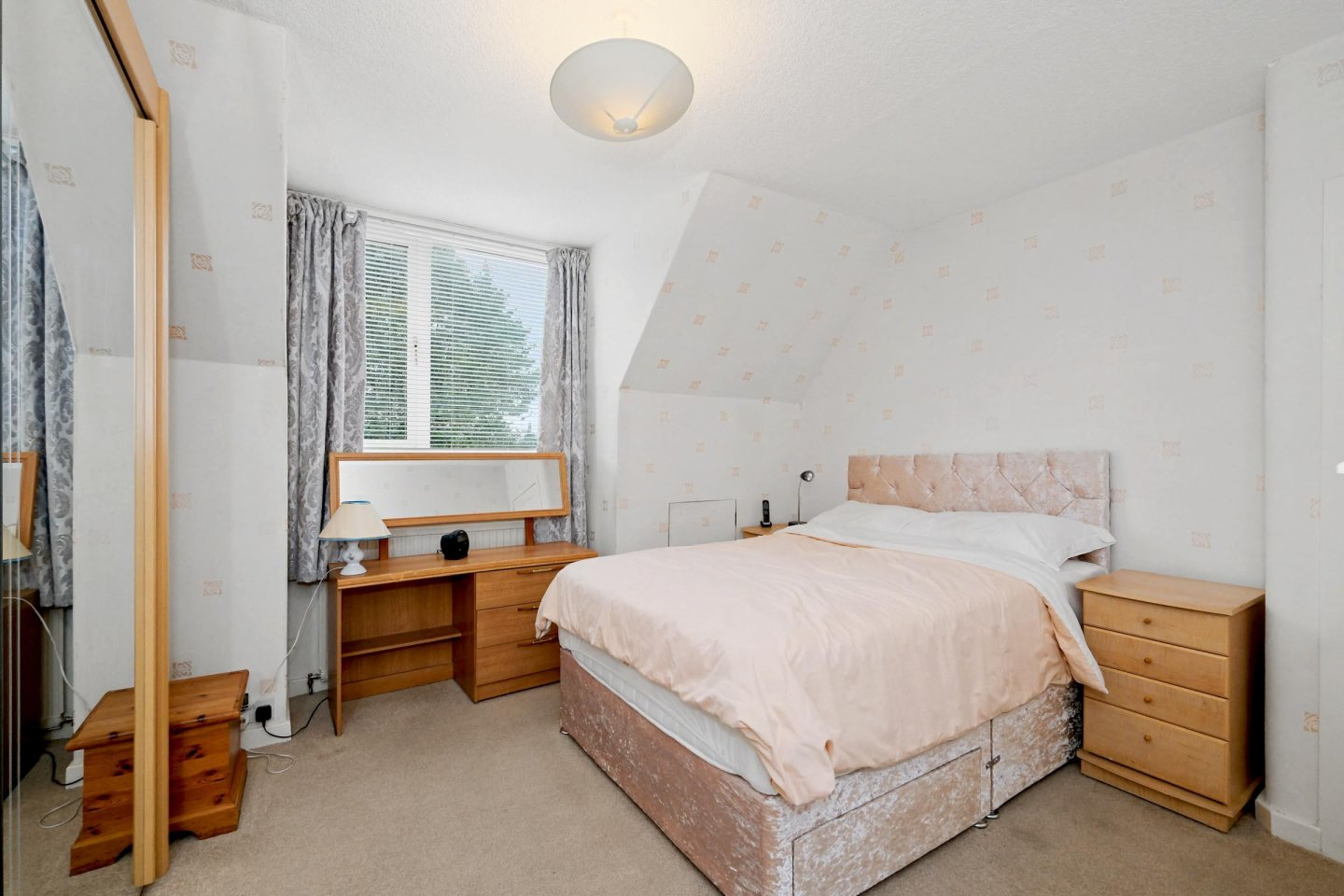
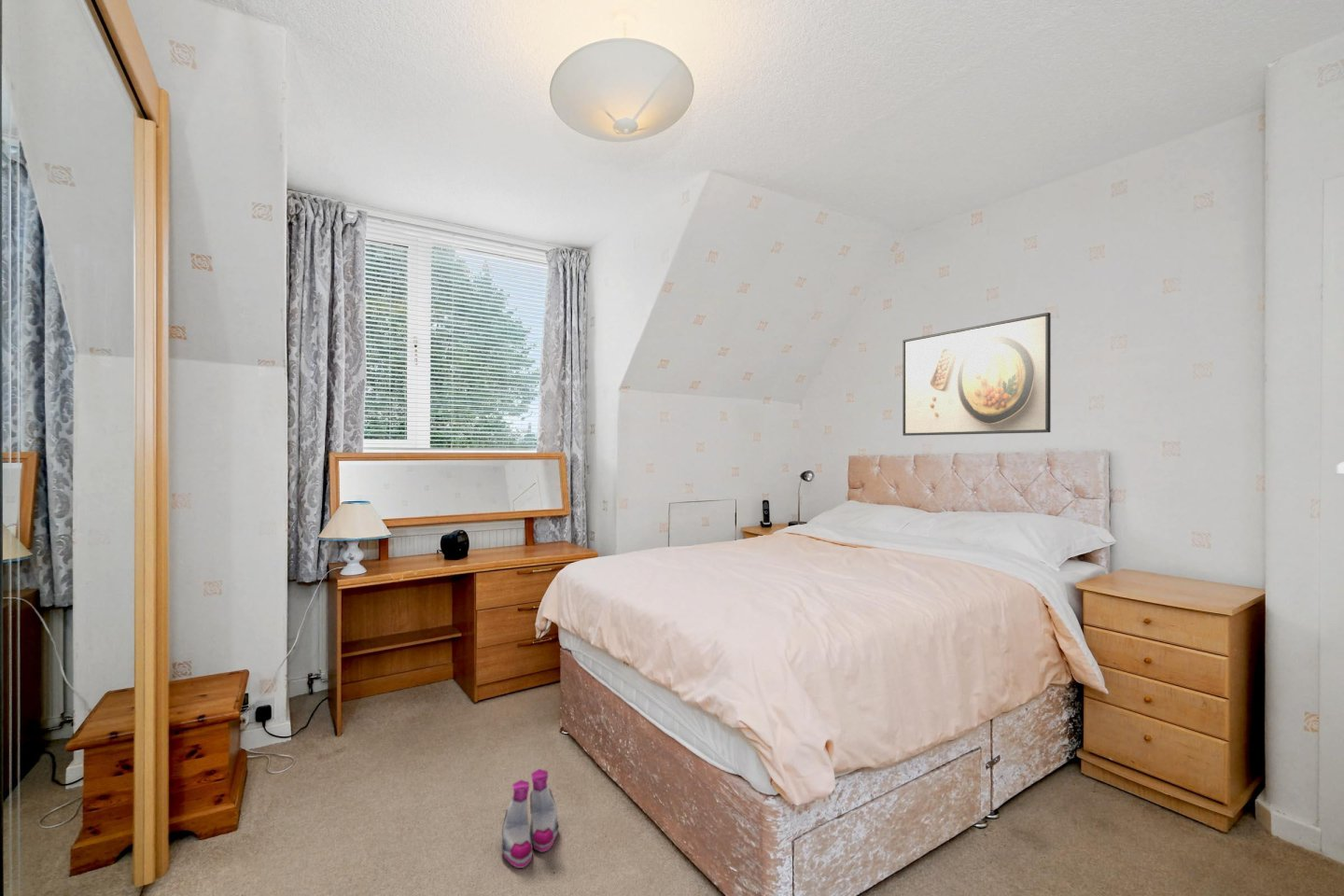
+ boots (530, 809)
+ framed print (968, 381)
